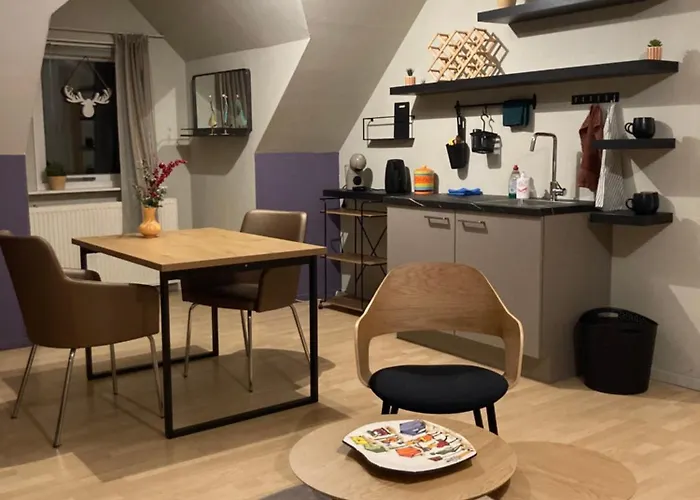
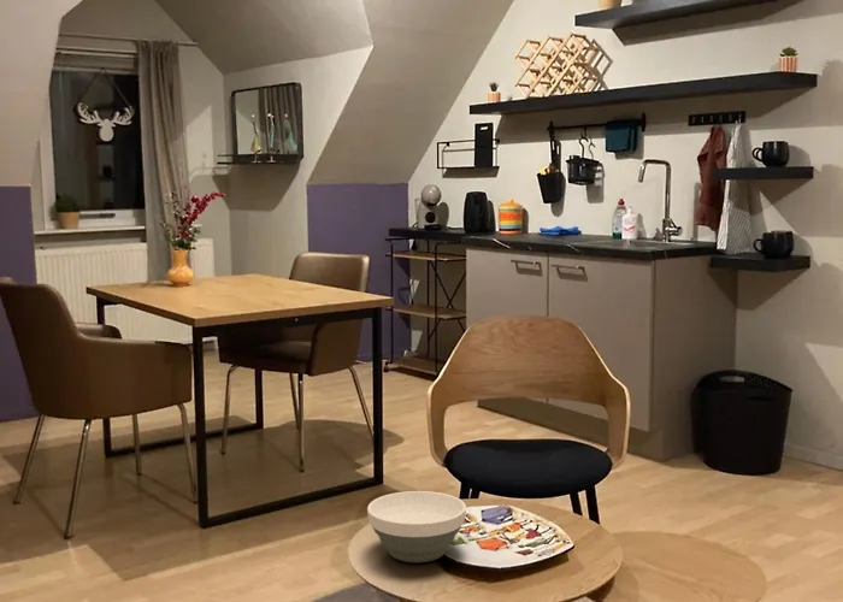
+ bowl (417, 530)
